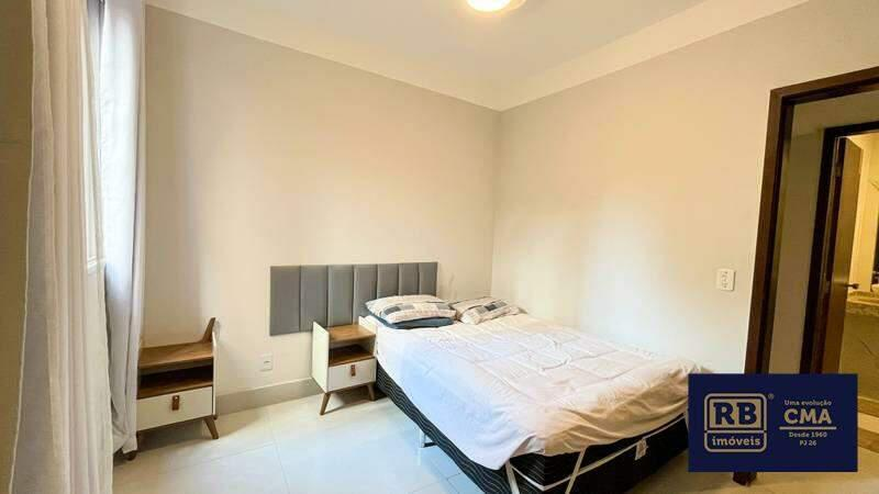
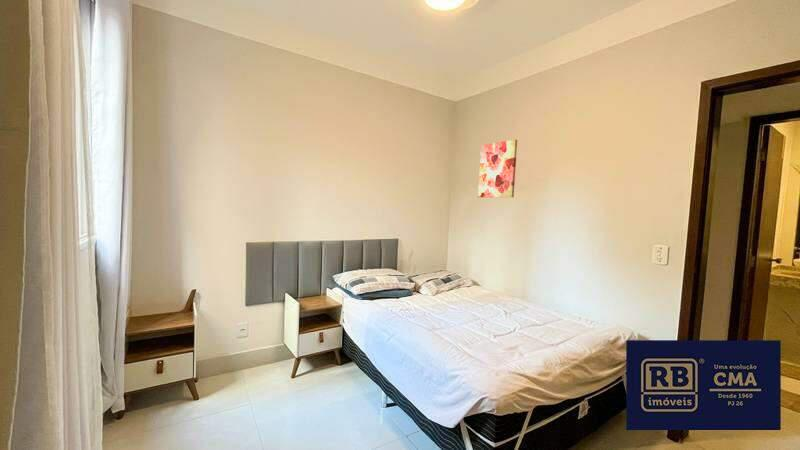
+ wall art (496, 170)
